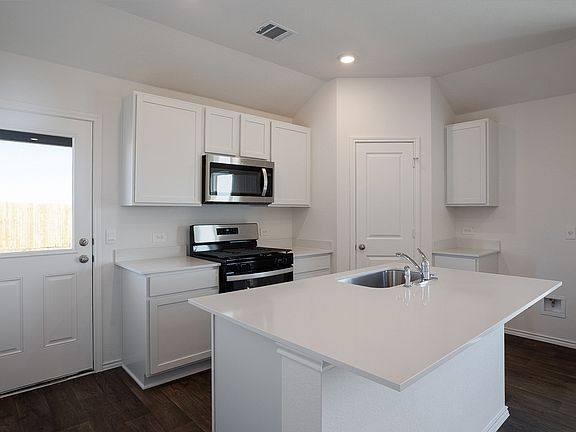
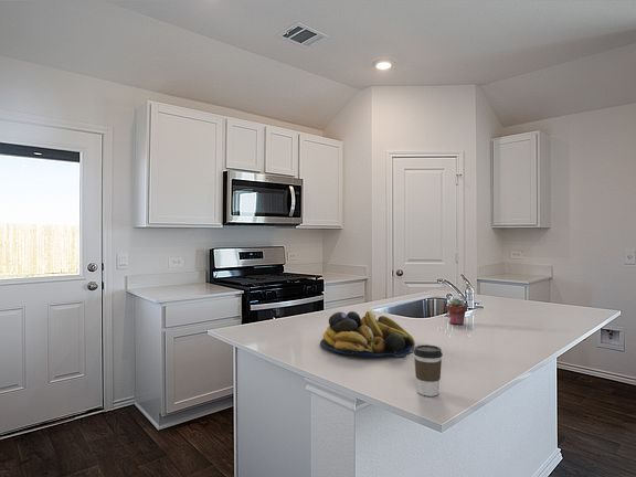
+ potted succulent (456, 310)
+ fruit bowl (365, 328)
+ coffee cup (427, 370)
